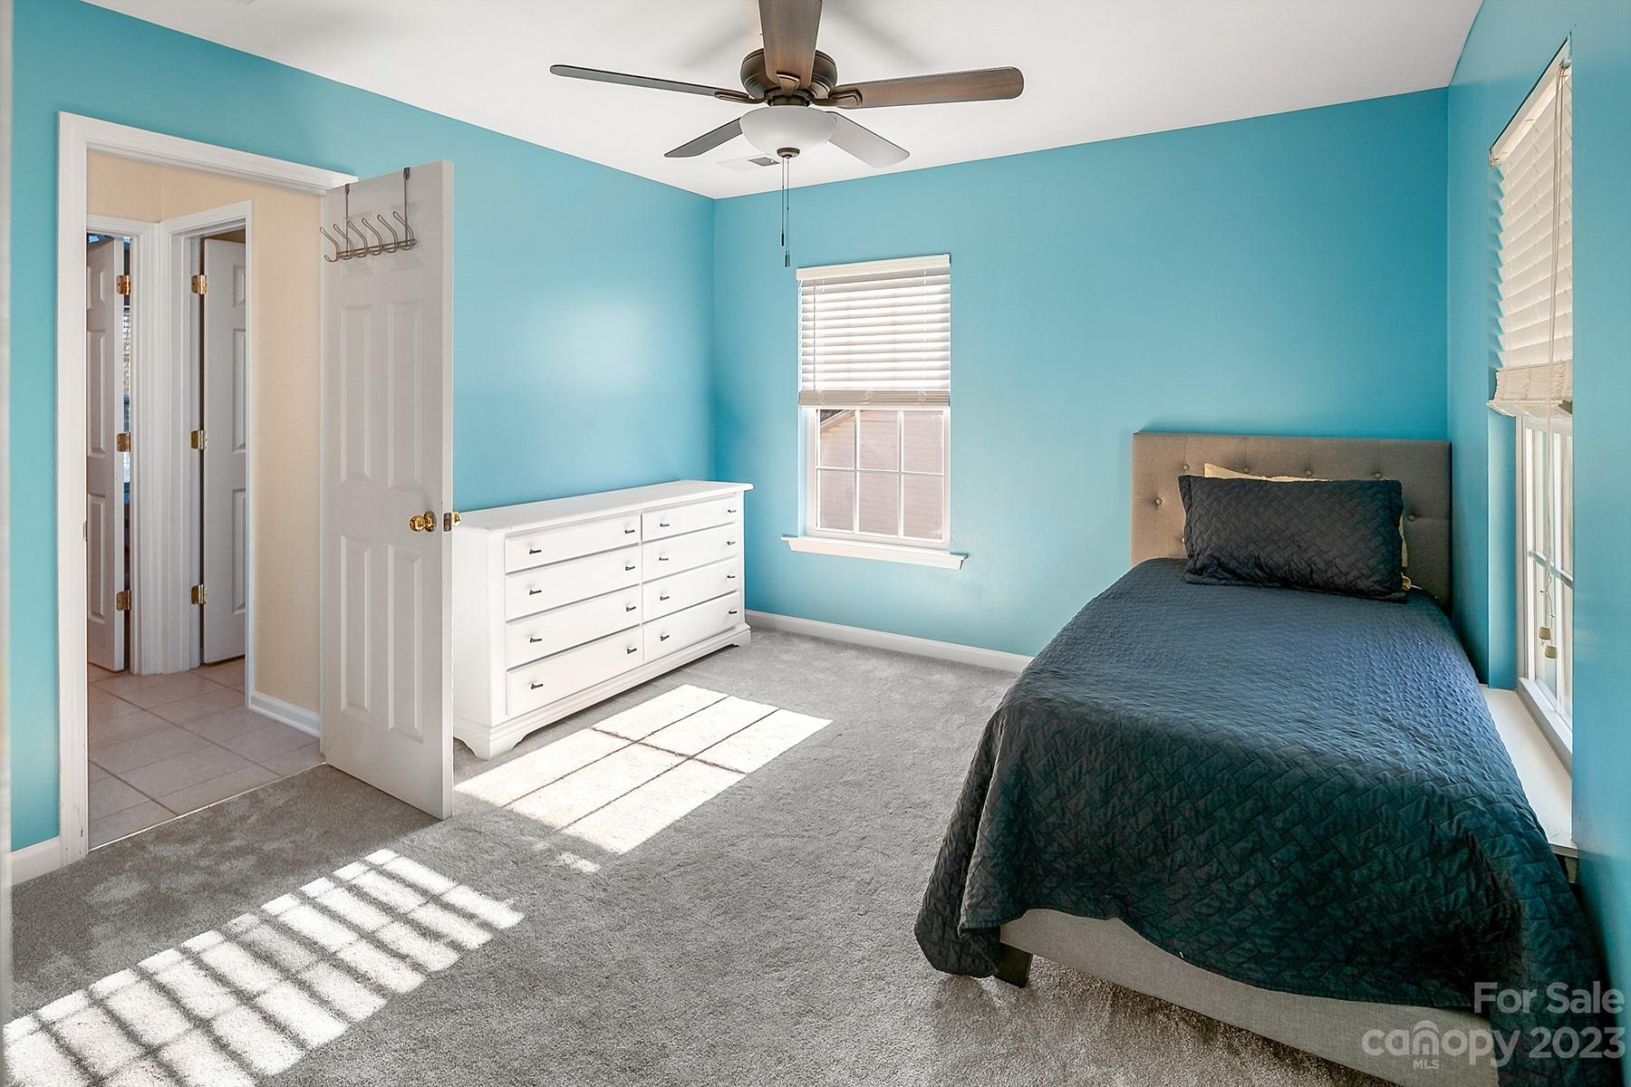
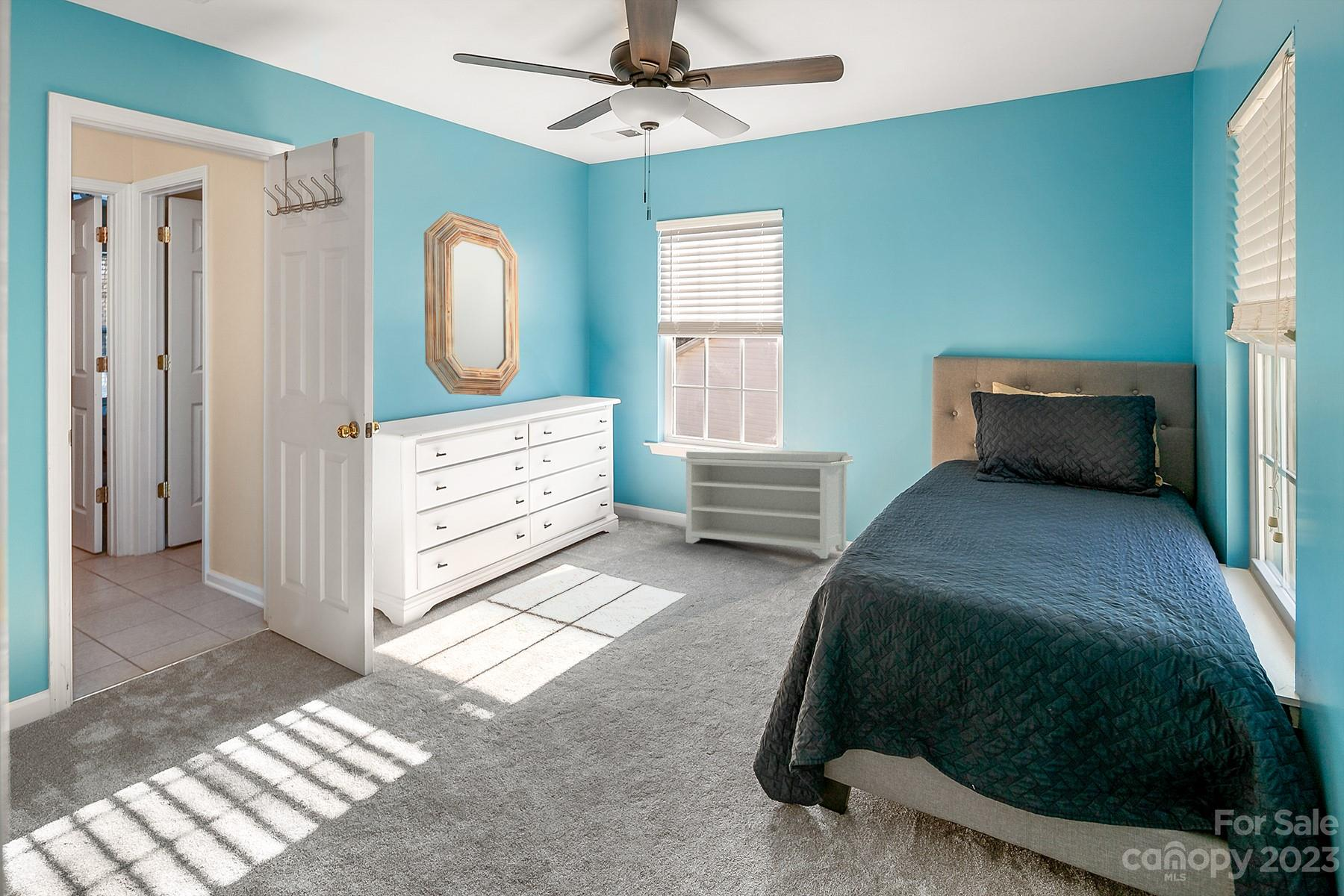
+ home mirror (477, 307)
+ bench (764, 500)
